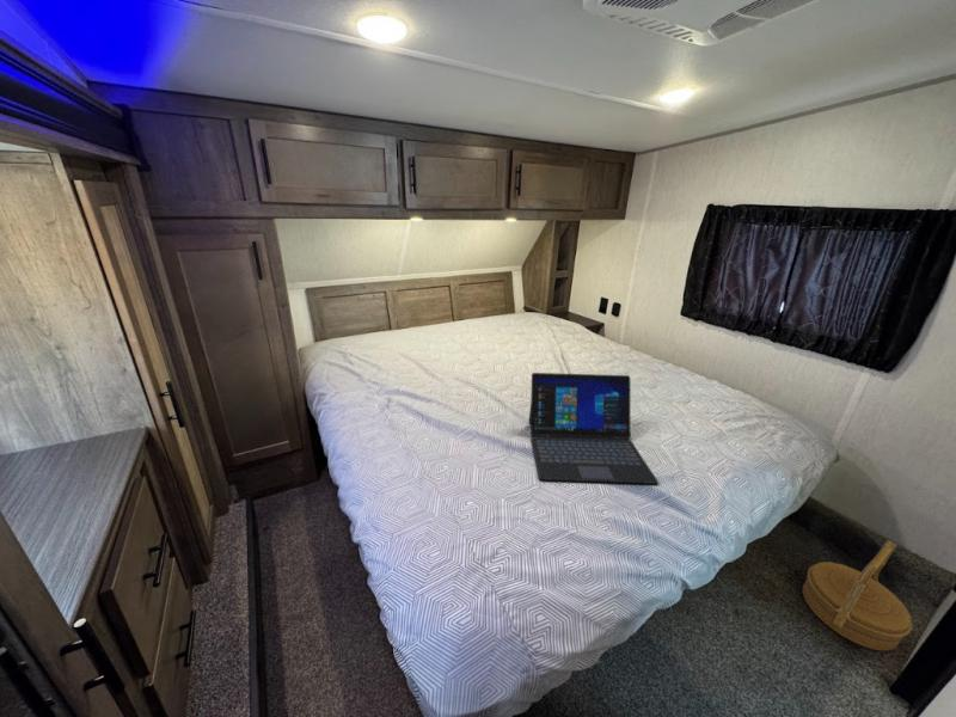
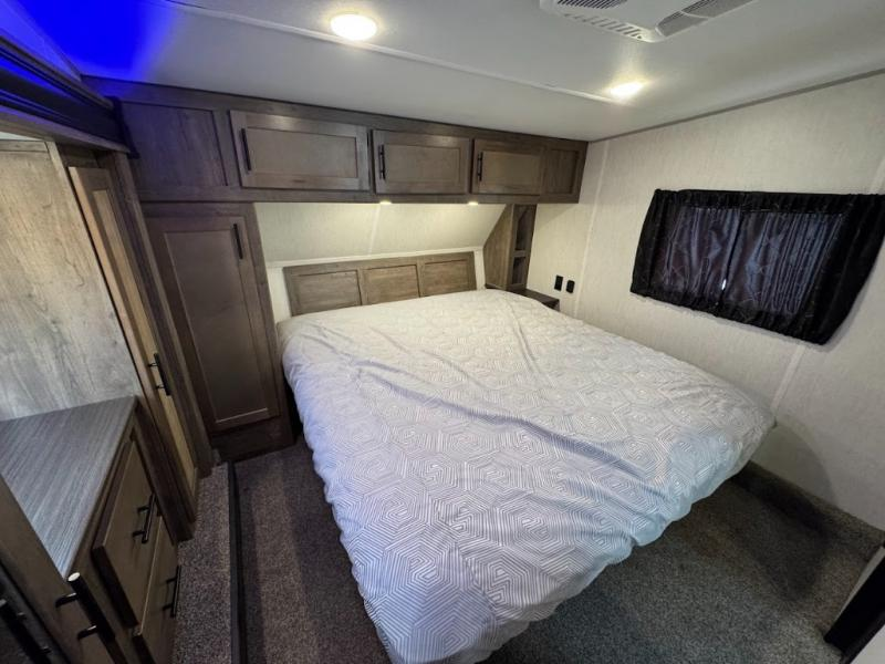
- laptop (588, 422)
- basket (863, 584)
